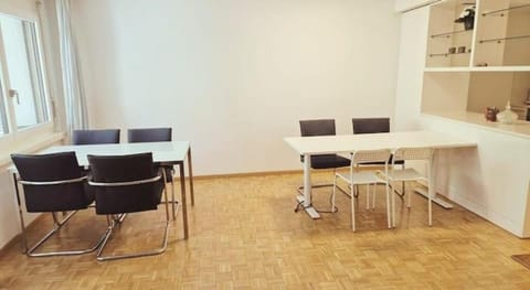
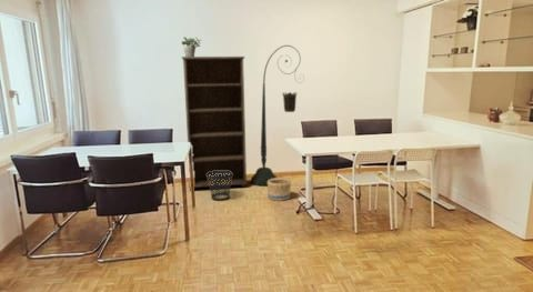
+ wastebasket (220, 185)
+ floor lamp (284, 110)
+ potted plant (191, 47)
+ basket (279, 189)
+ bookcase (215, 123)
